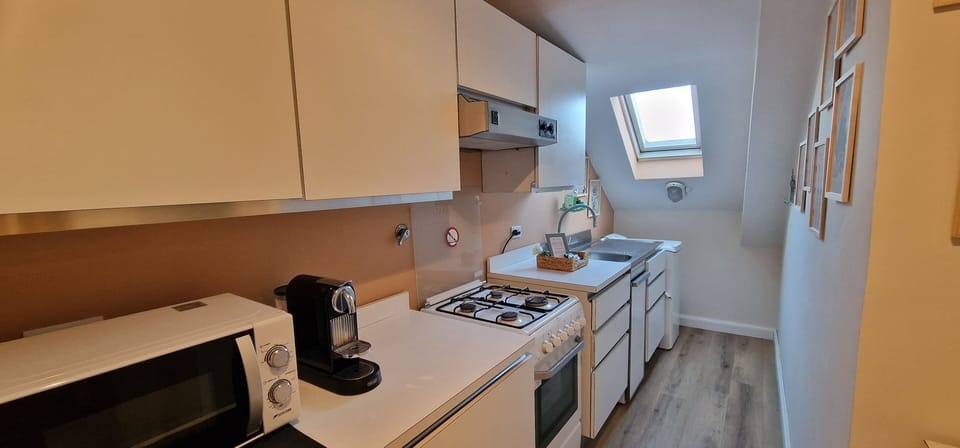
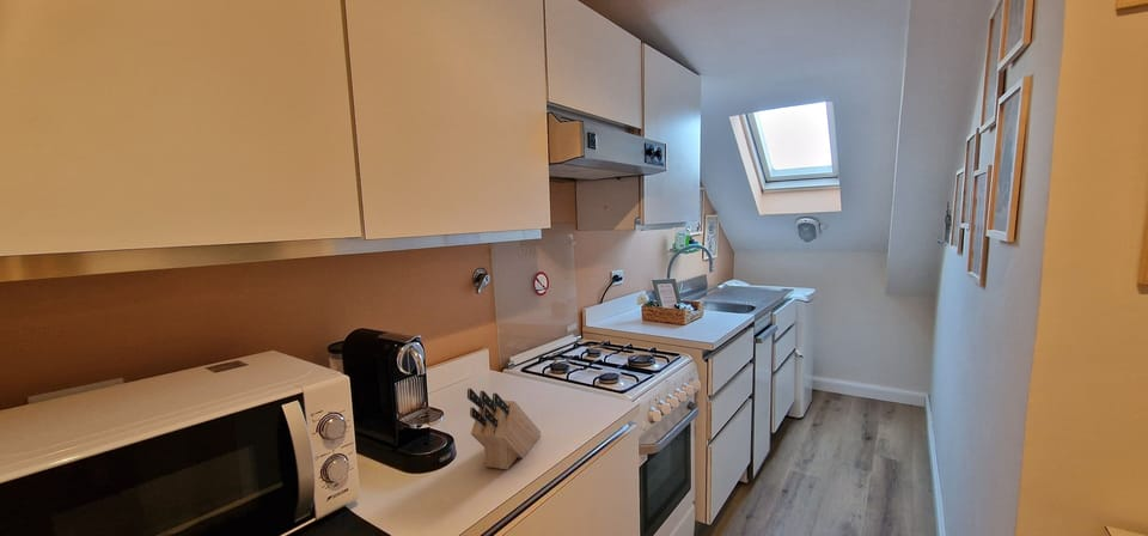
+ knife block (503, 415)
